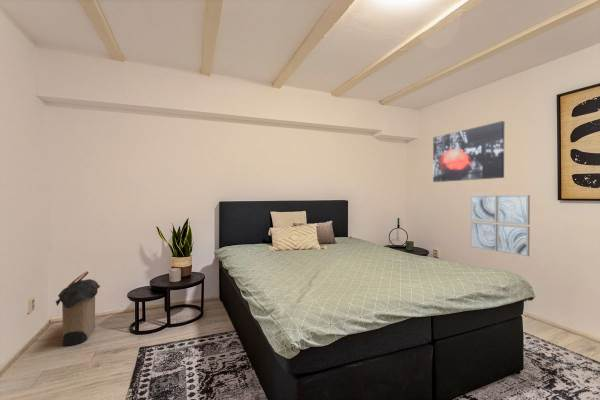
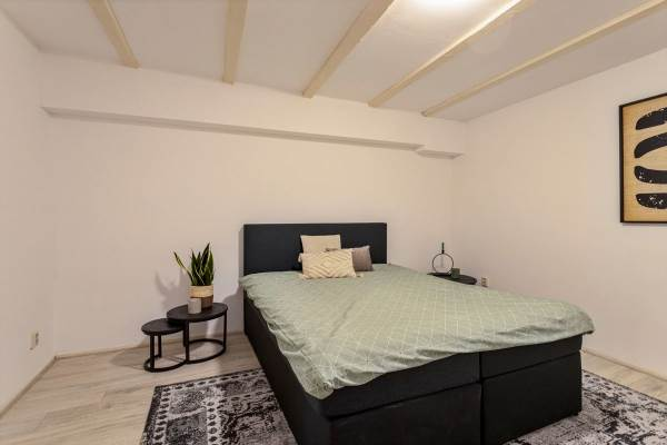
- laundry hamper (78, 302)
- wall art (498, 222)
- wall art (464, 155)
